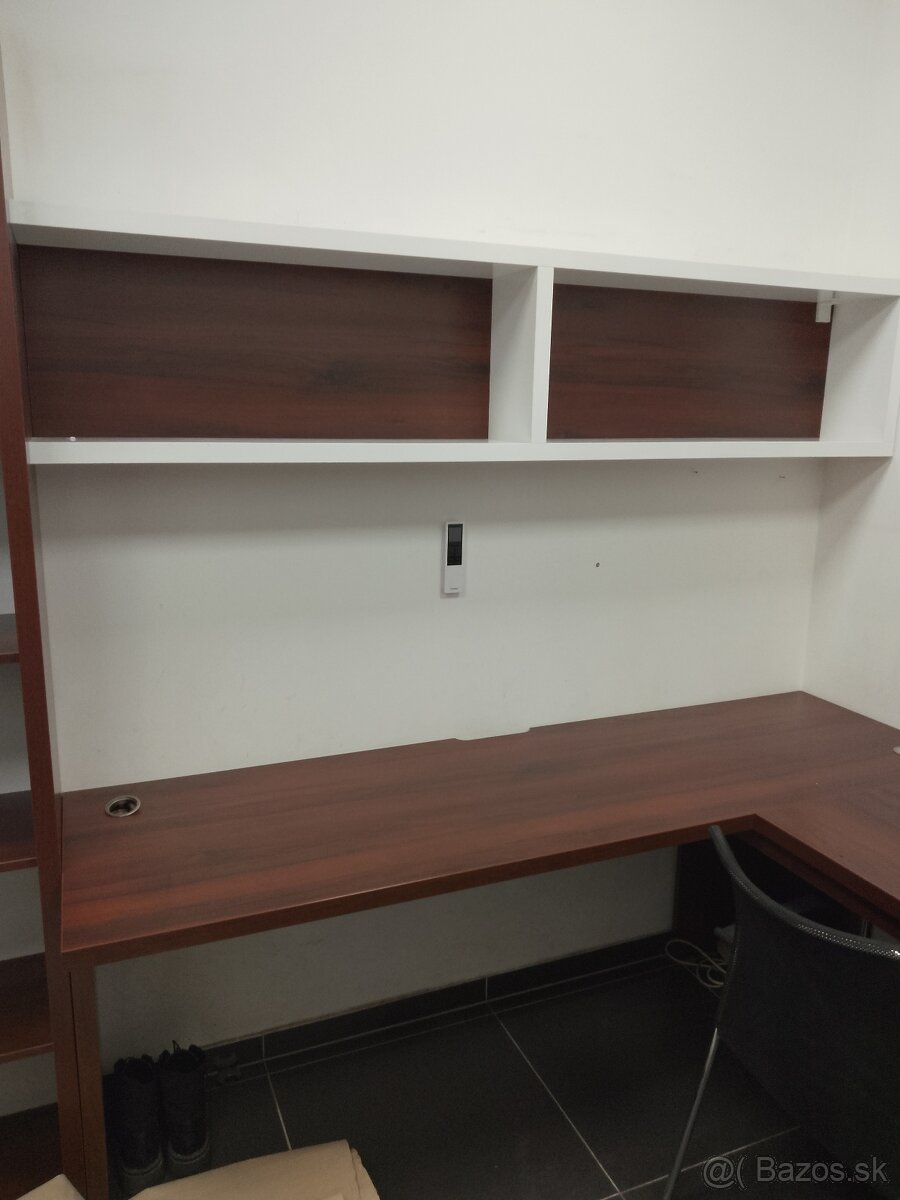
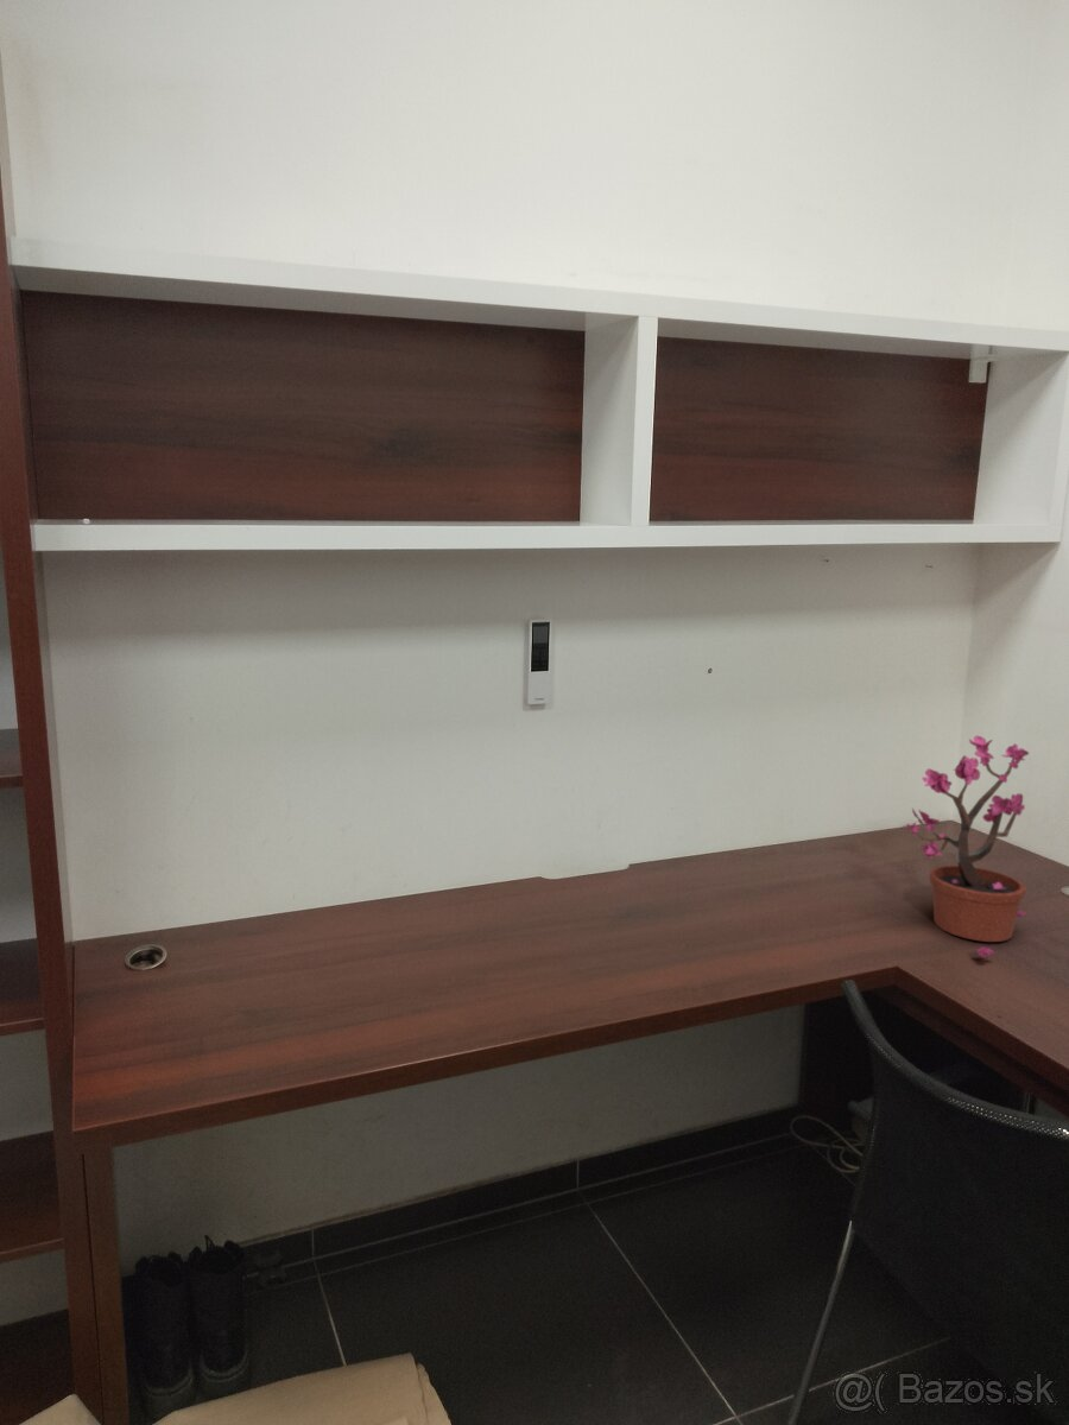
+ potted plant (987, 838)
